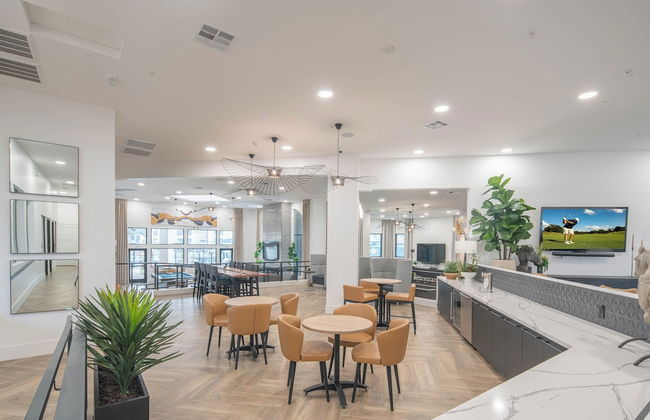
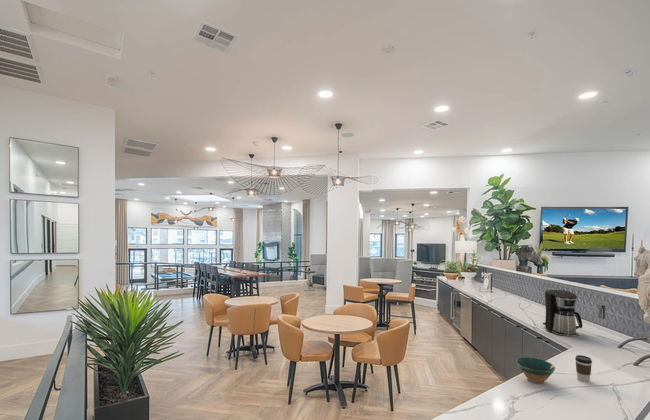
+ bowl (535, 371)
+ coffee maker (562, 311)
+ coffee cup (583, 368)
